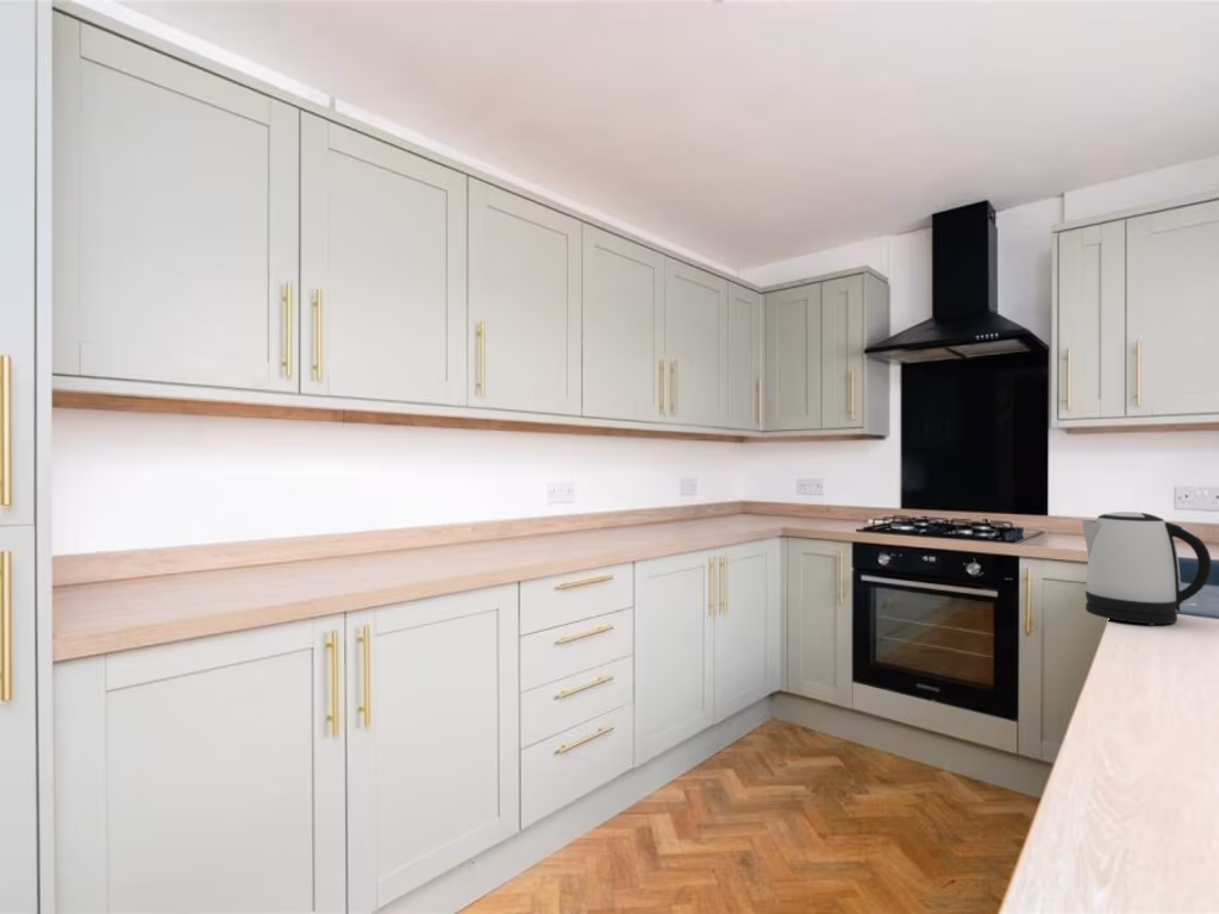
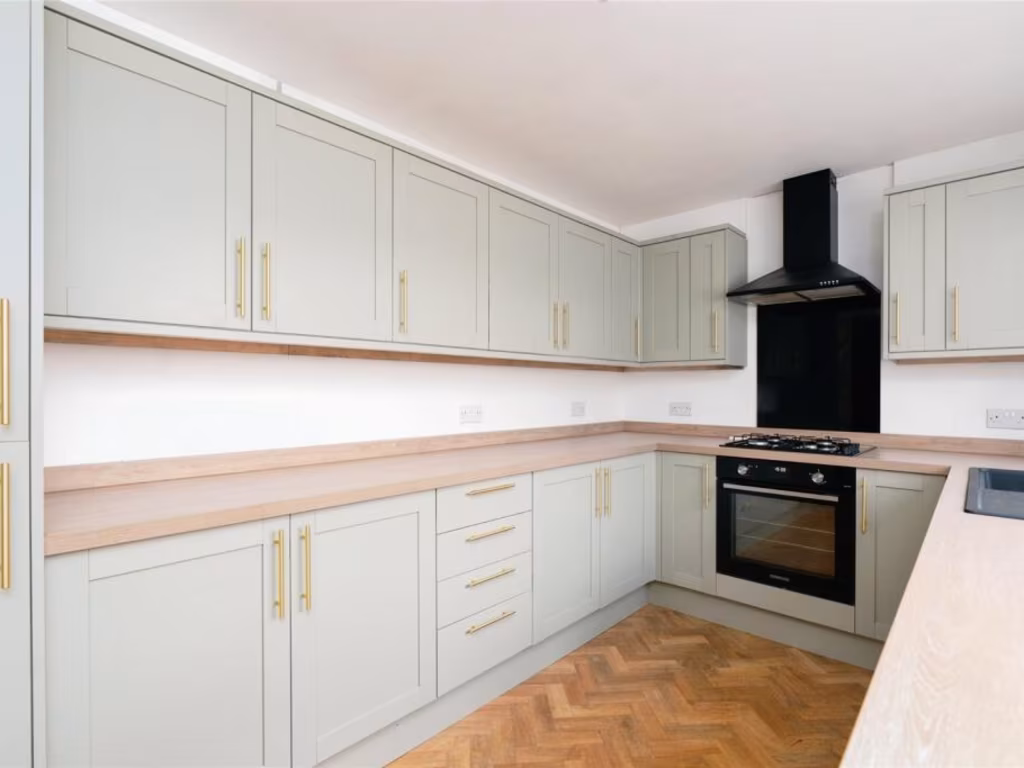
- kettle (1143, 565)
